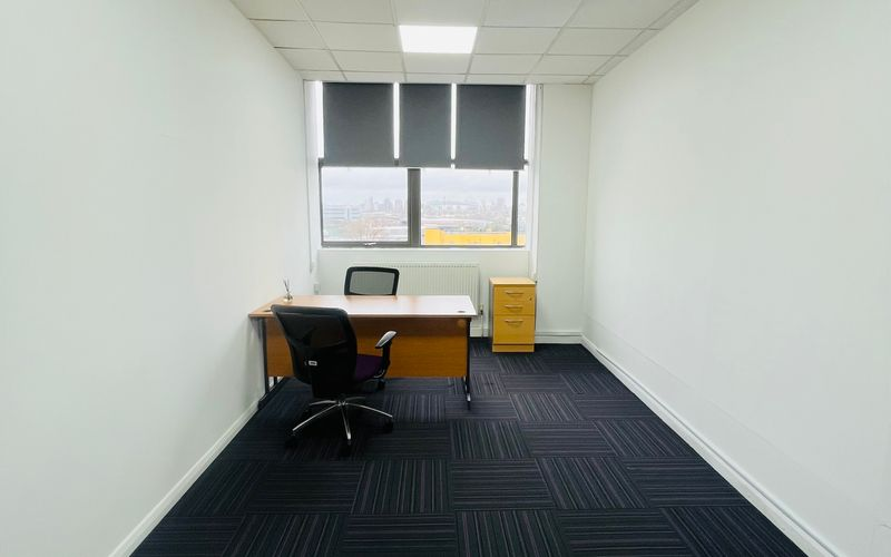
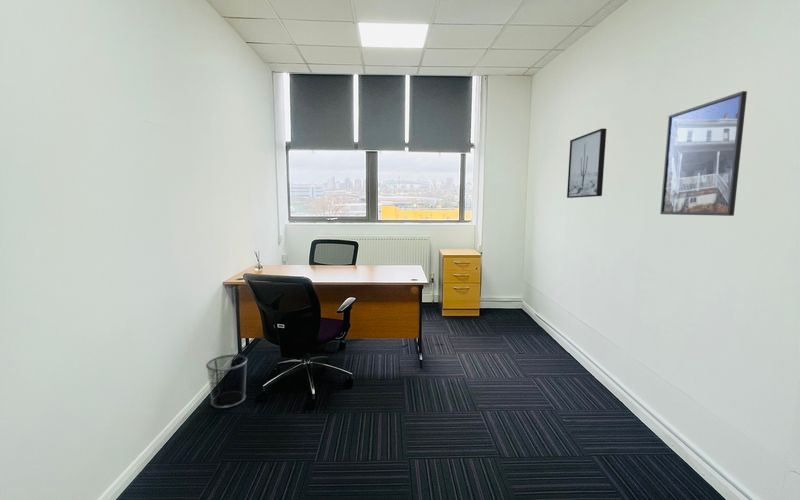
+ waste bin (227, 380)
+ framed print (698, 160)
+ wall art (584, 166)
